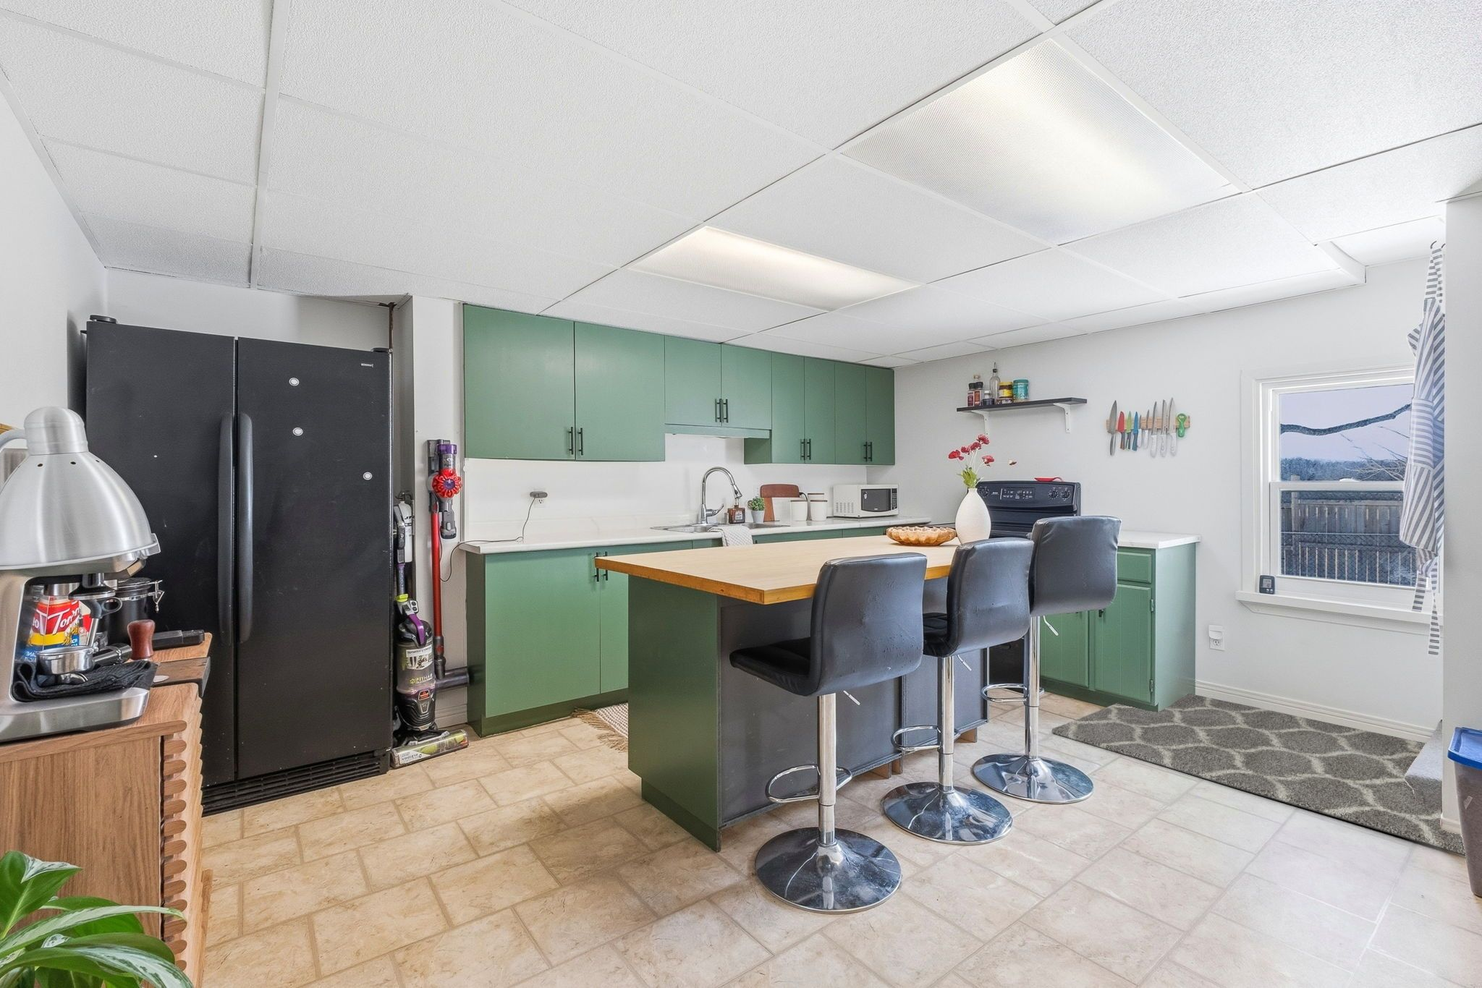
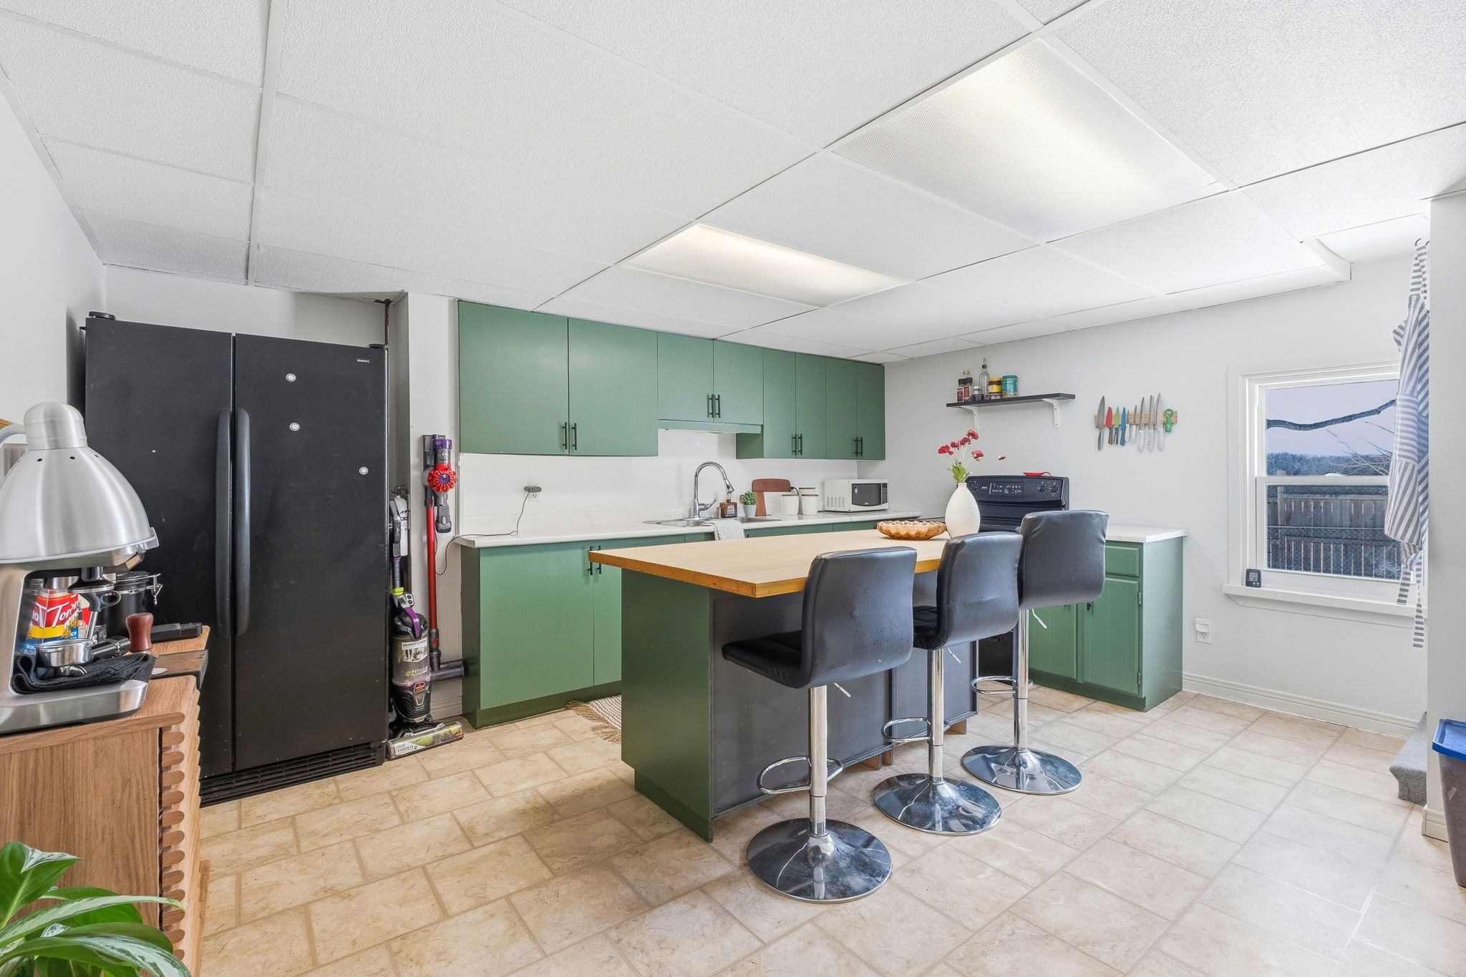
- rug (1292, 753)
